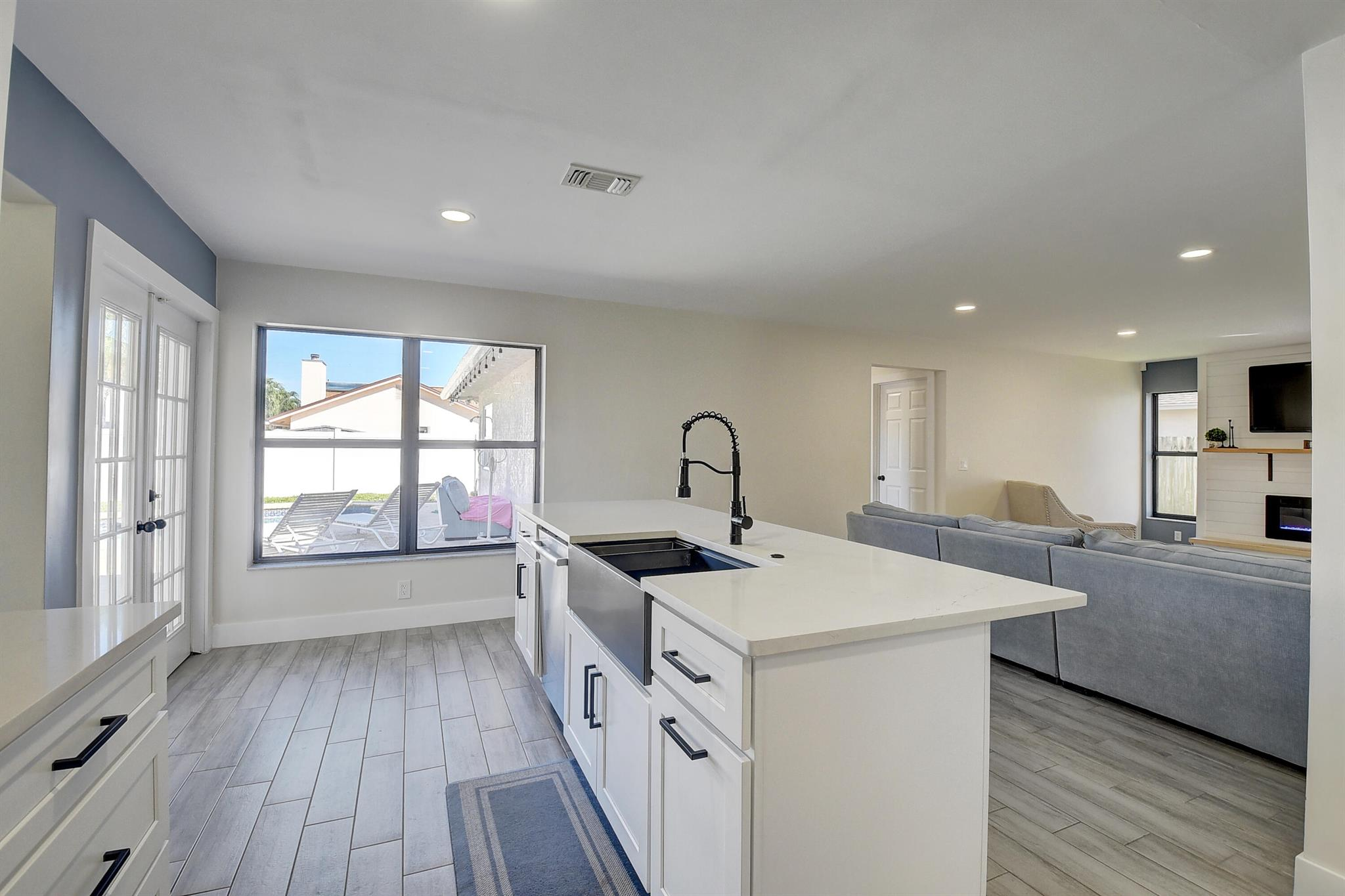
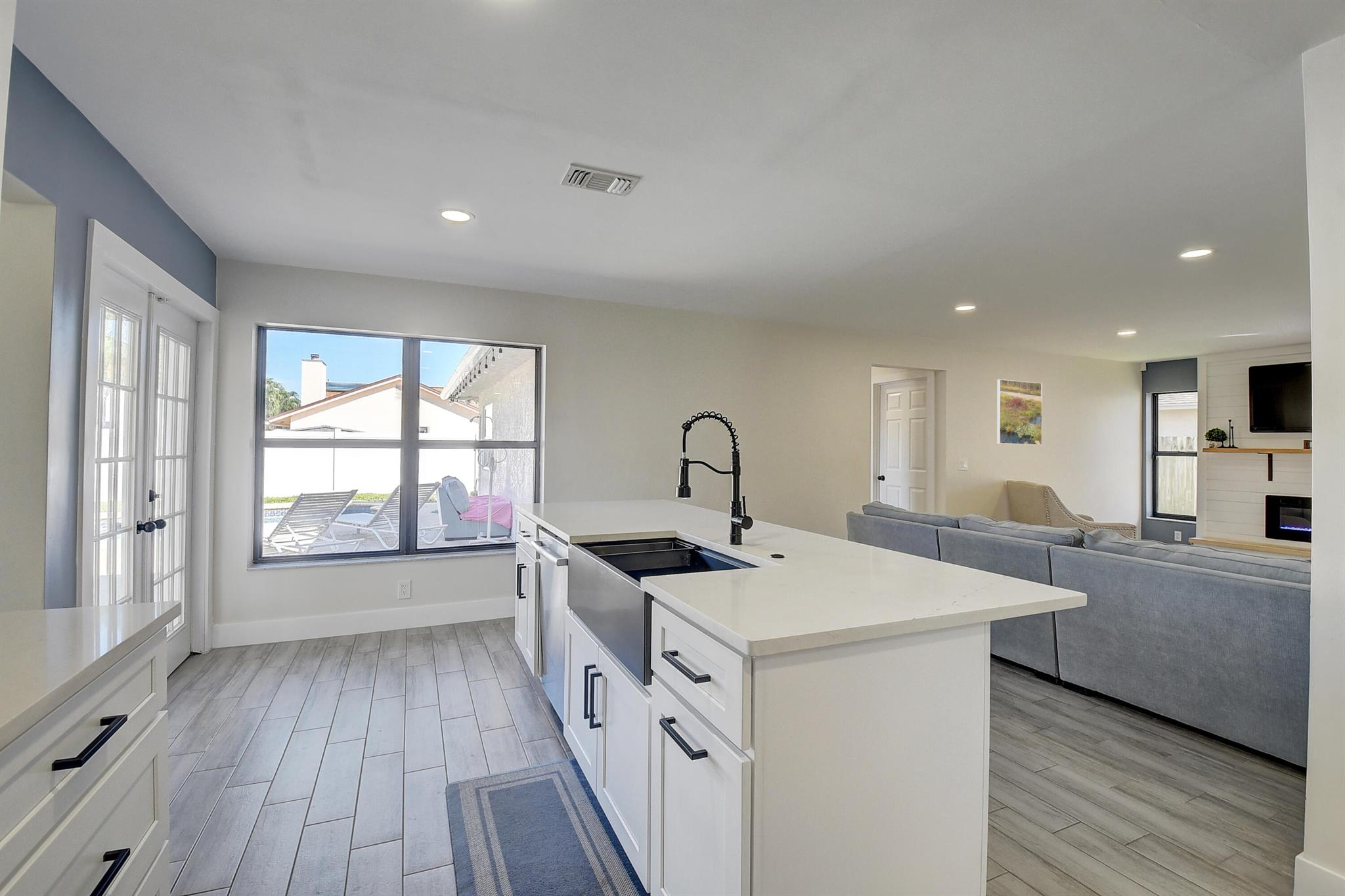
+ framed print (1020, 412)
